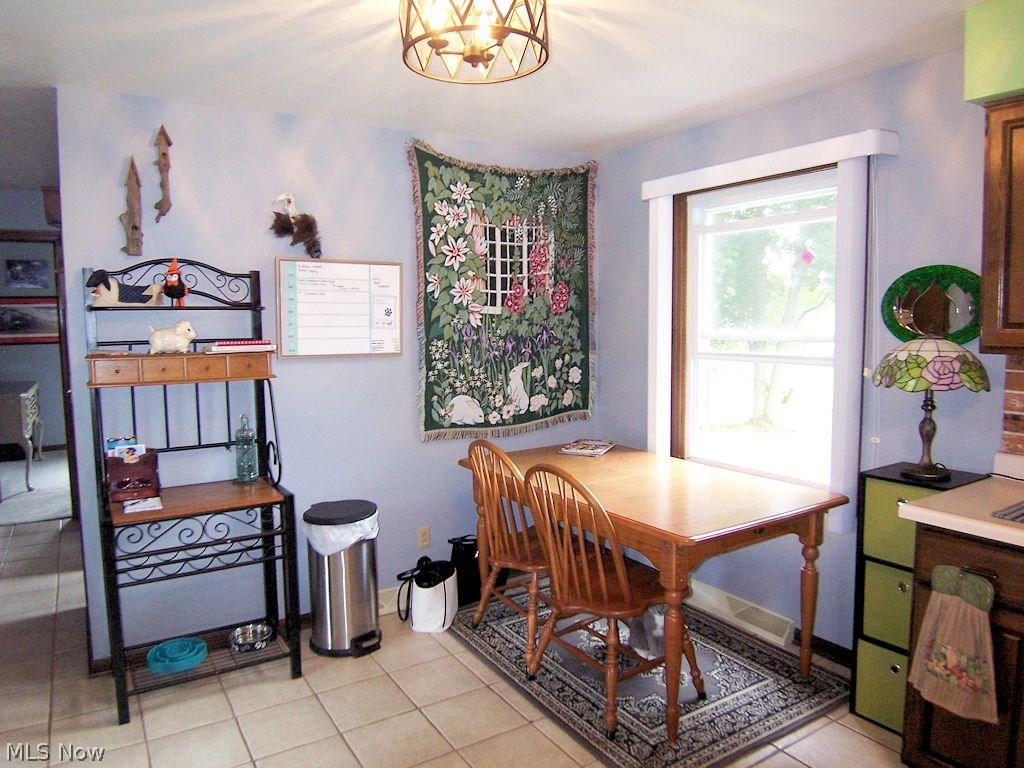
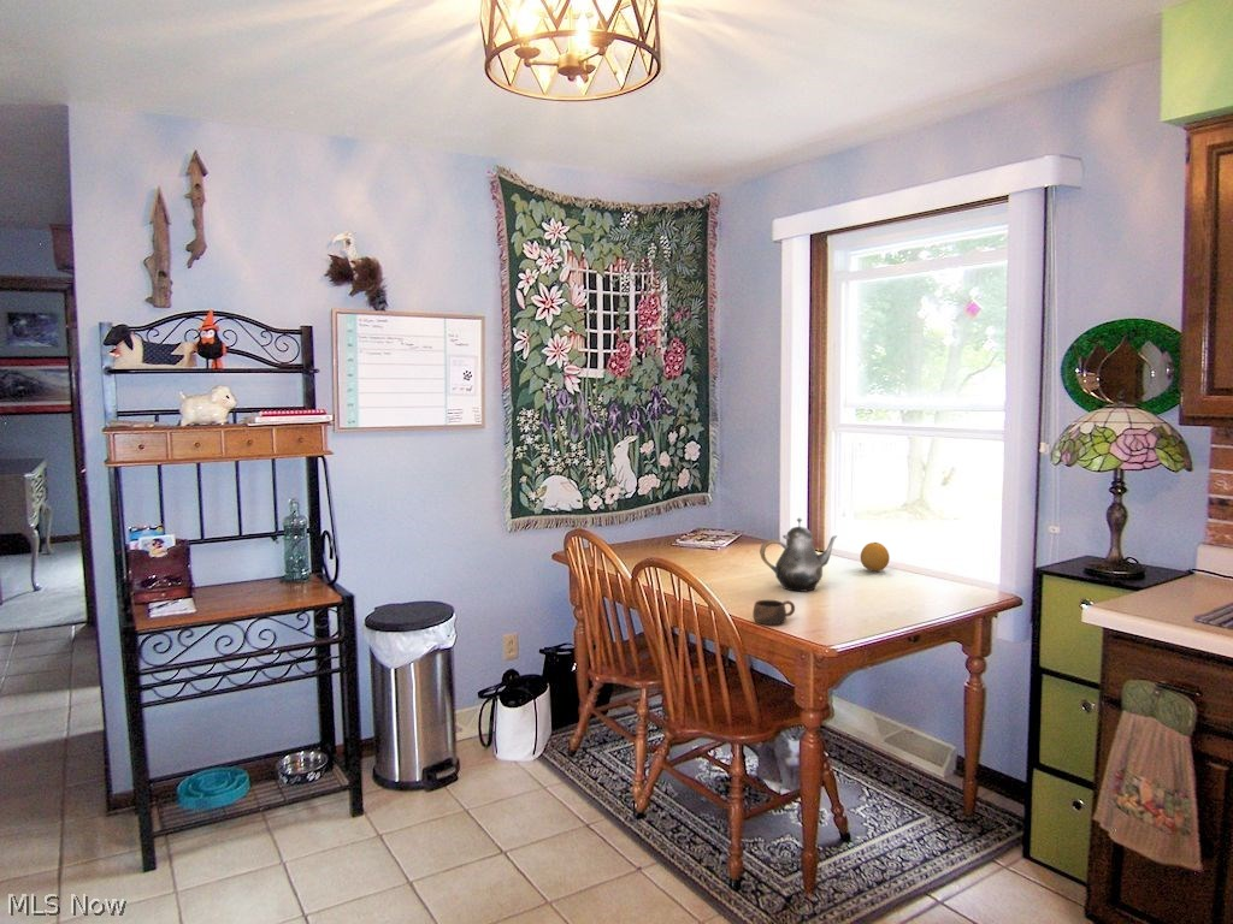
+ teapot (798, 552)
+ cup (774, 611)
+ fruit (874, 556)
